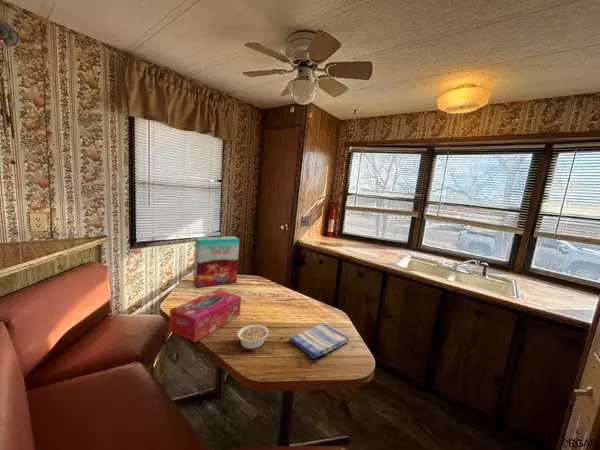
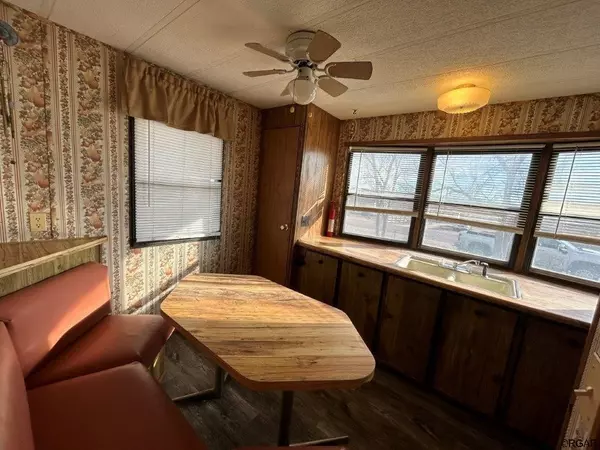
- dish towel (319, 338)
- legume (254, 336)
- tissue box (208, 312)
- cereal box (216, 260)
